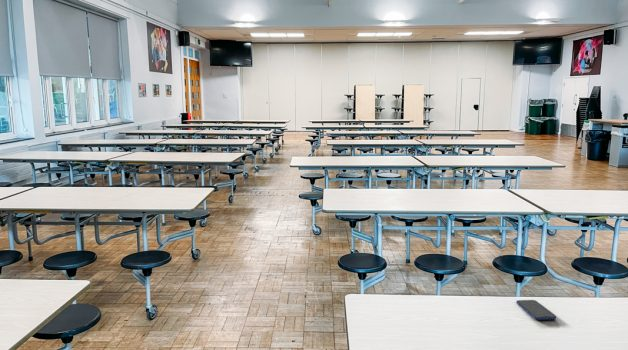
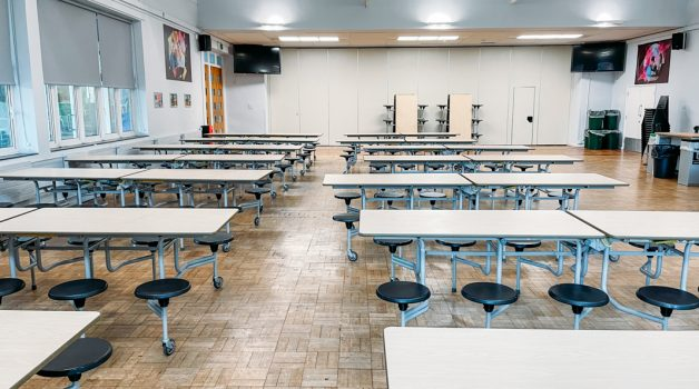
- smartphone (535, 309)
